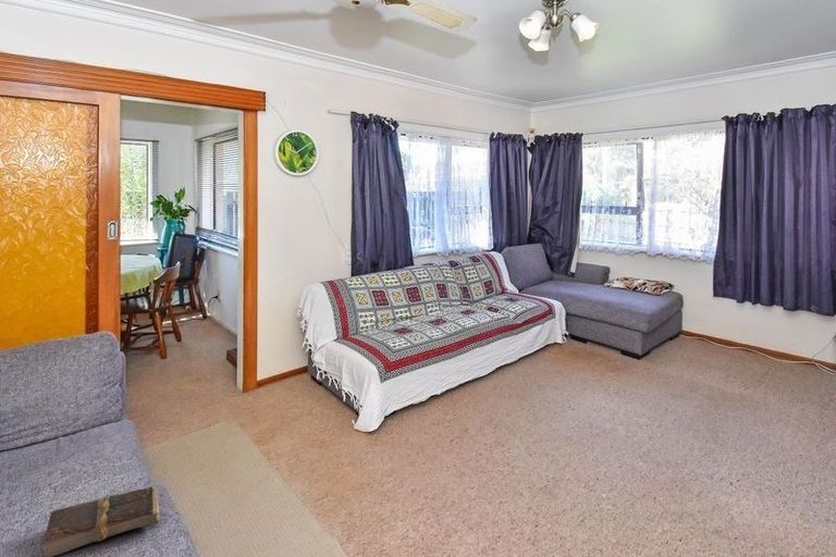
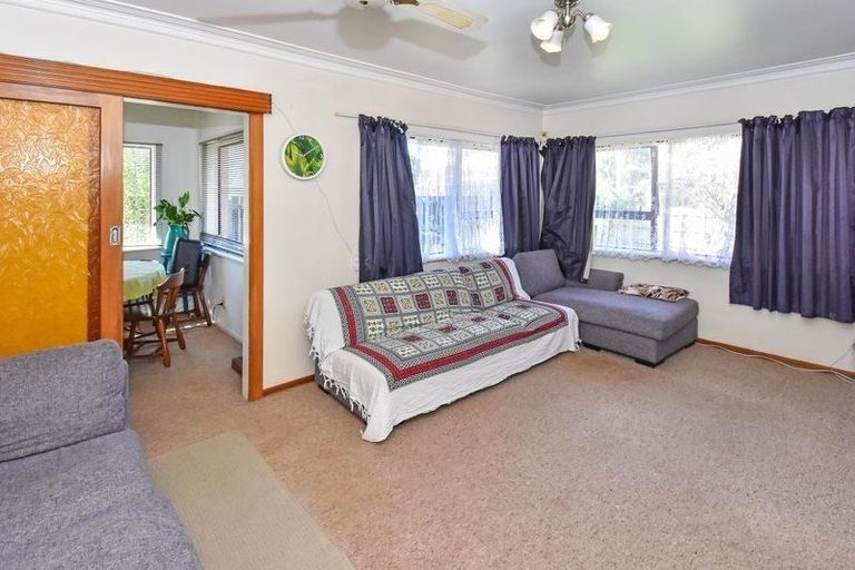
- book (106, 517)
